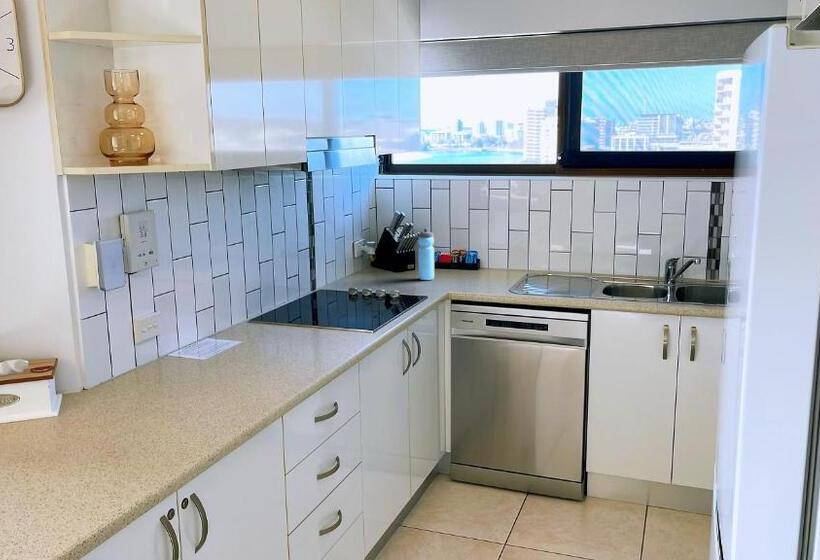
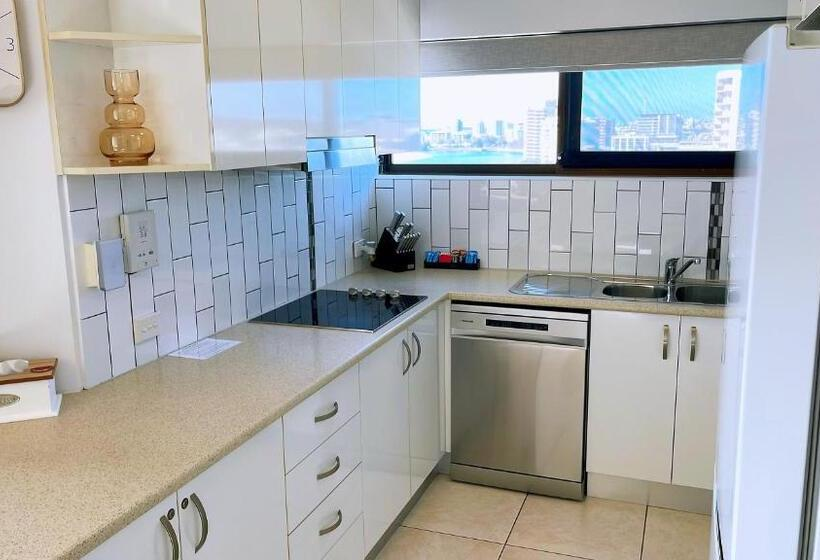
- water bottle (426, 253)
